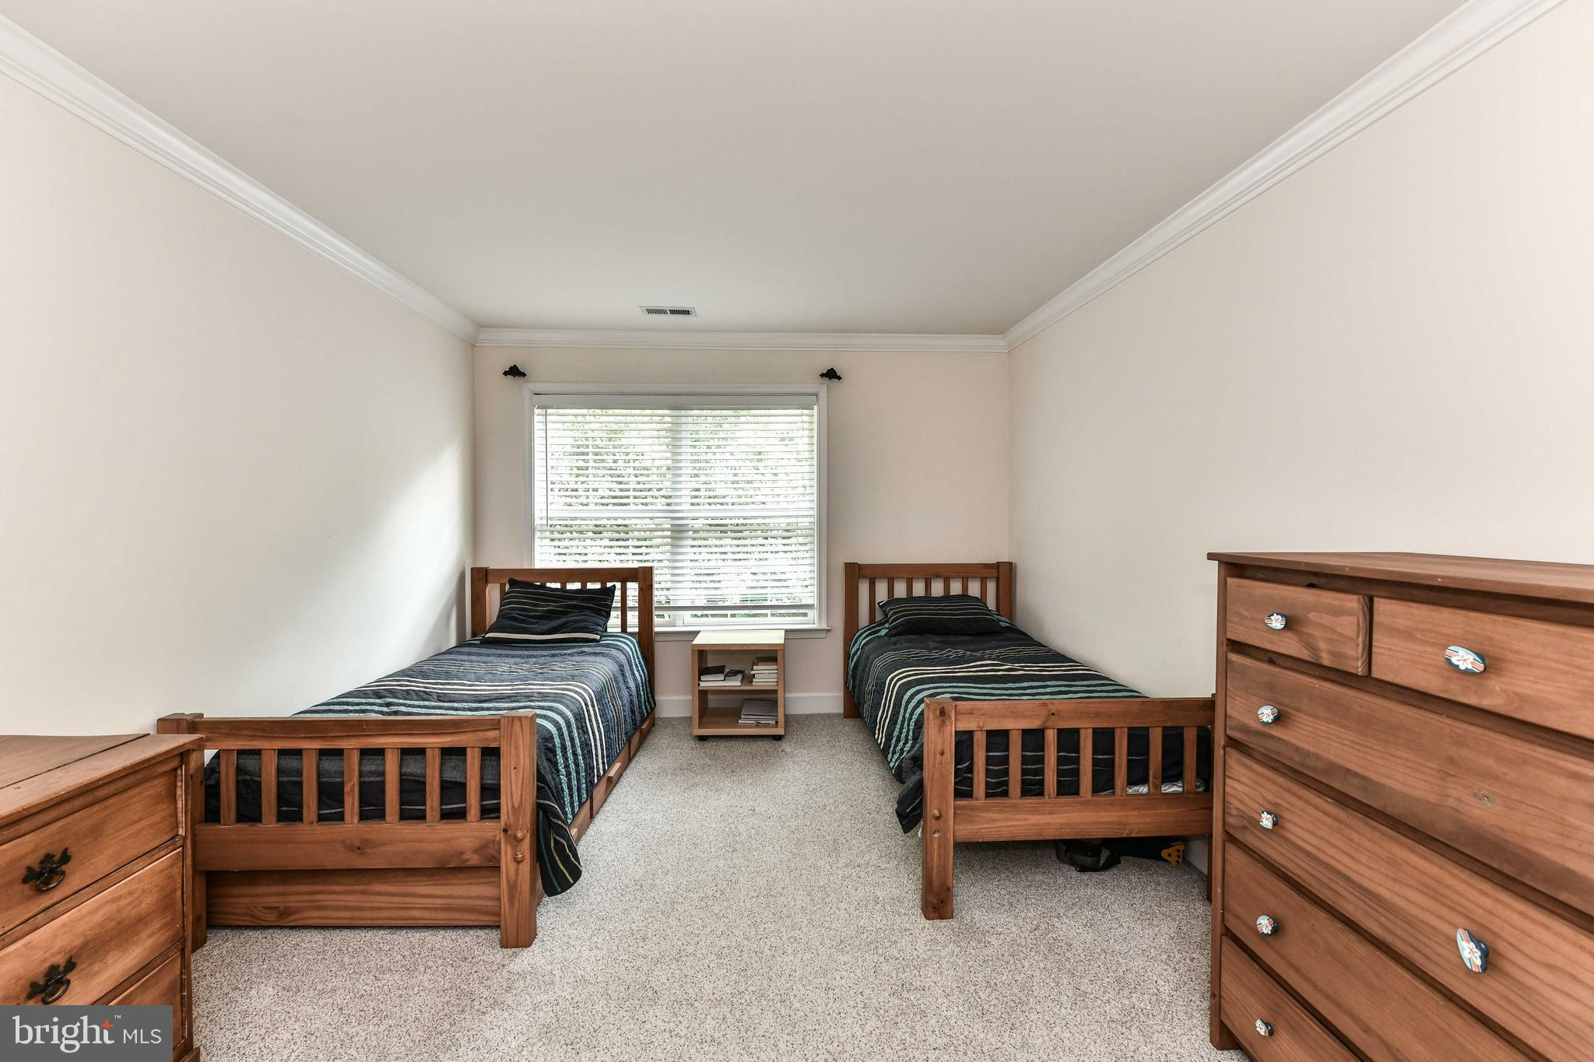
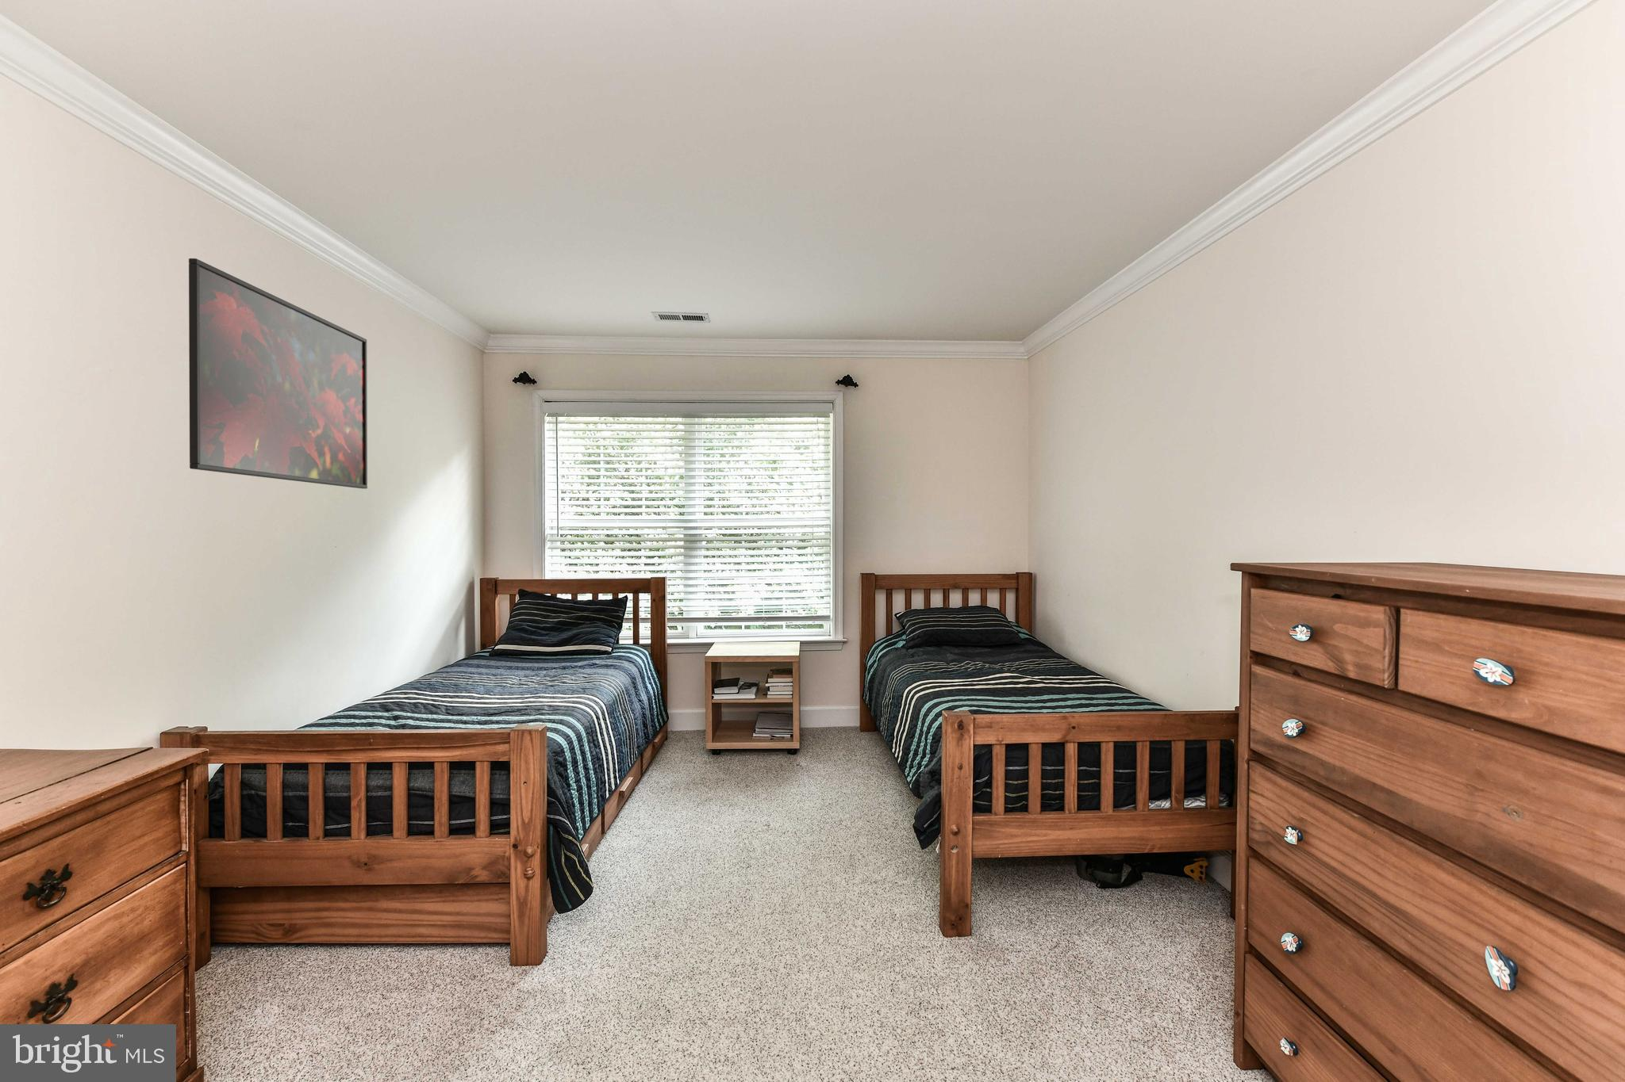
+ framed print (292, 392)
